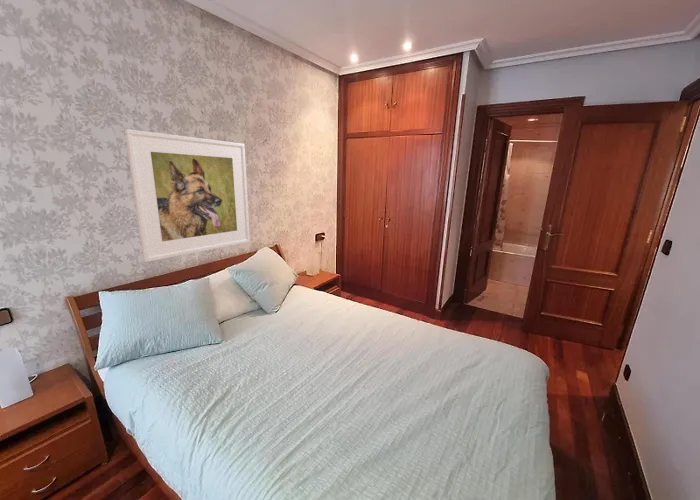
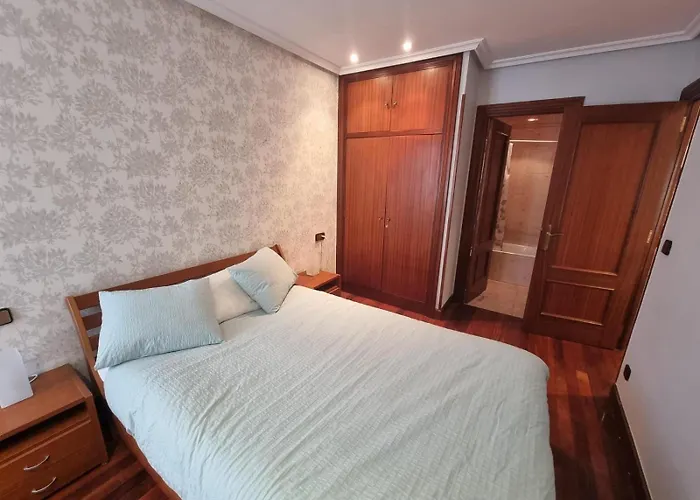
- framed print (199, 196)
